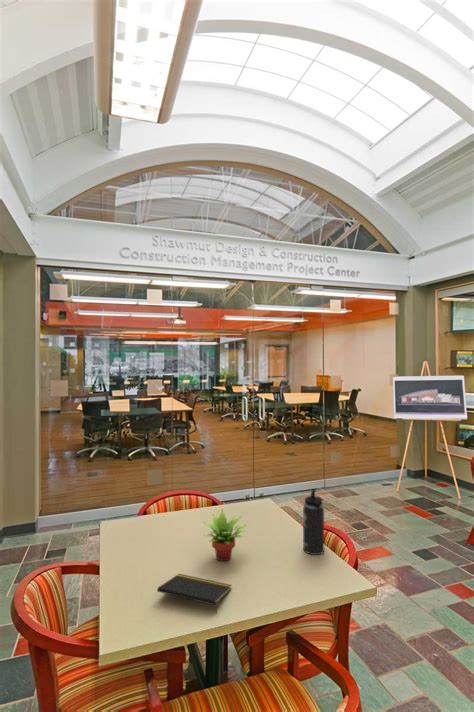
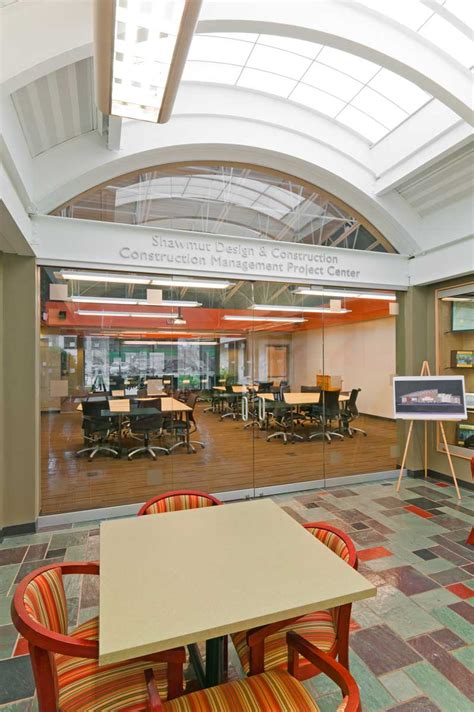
- succulent plant (225, 536)
- thermos bottle (314, 520)
- notepad (195, 588)
